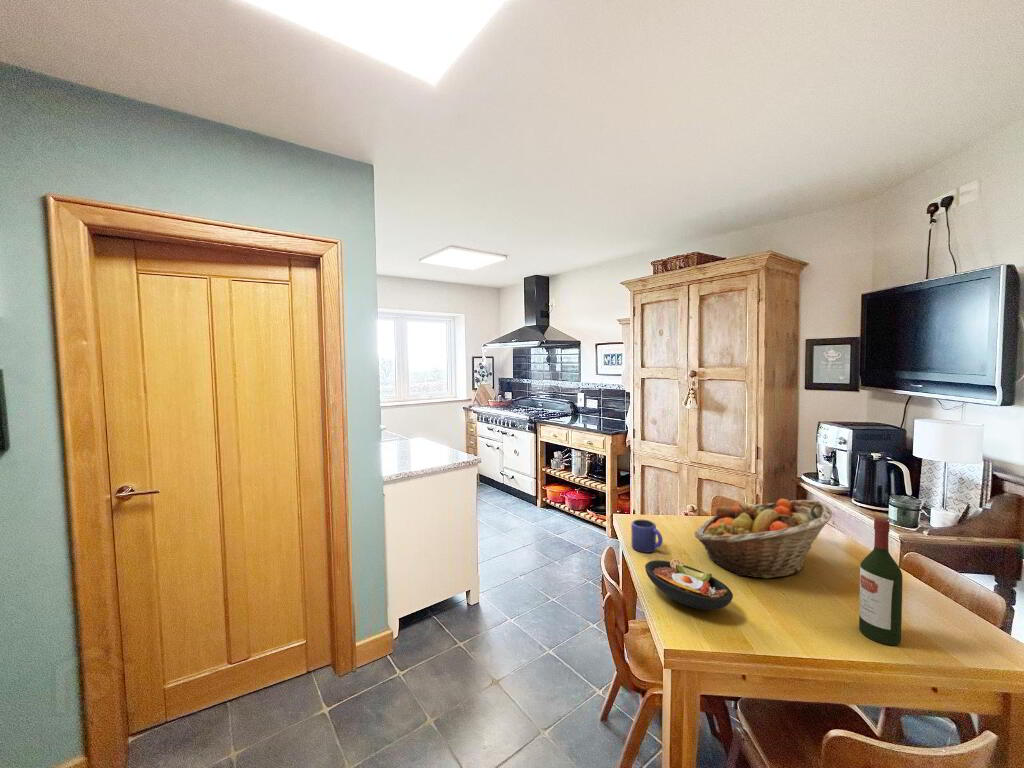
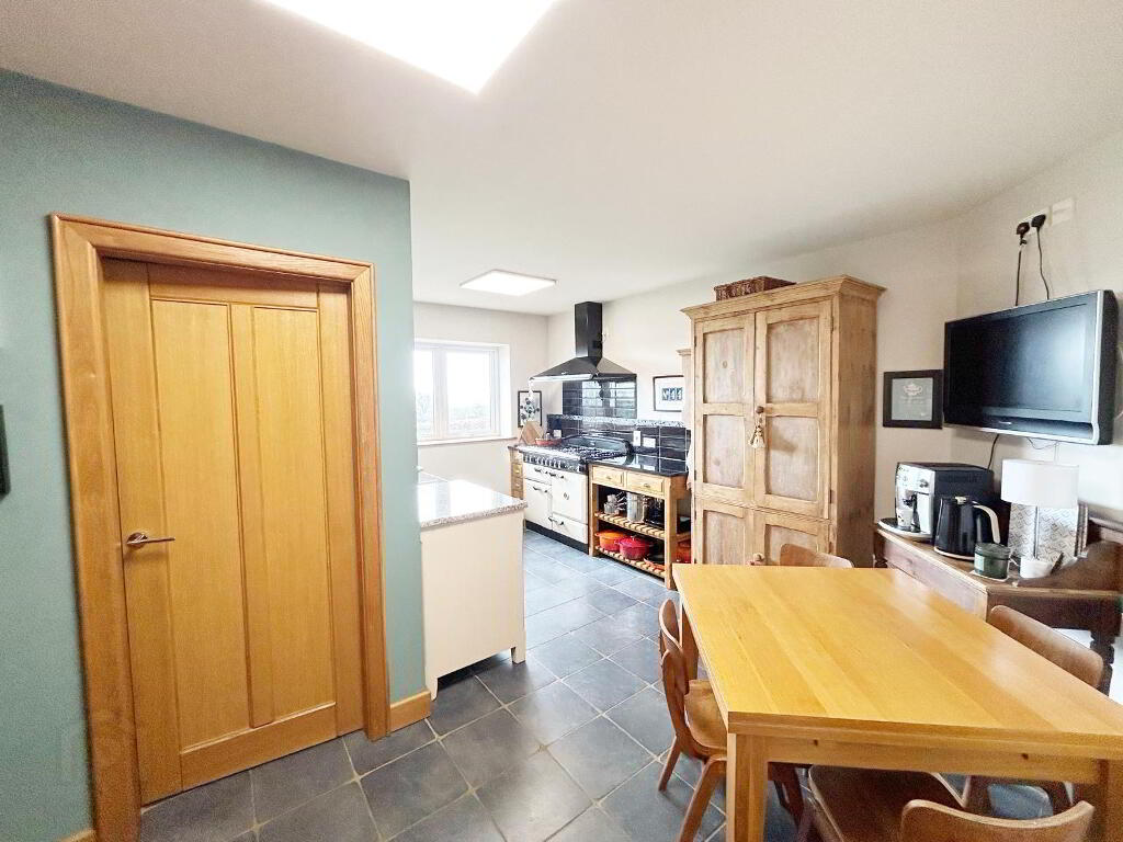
- fruit basket (760, 530)
- wine bottle (880, 577)
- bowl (686, 587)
- mug (647, 536)
